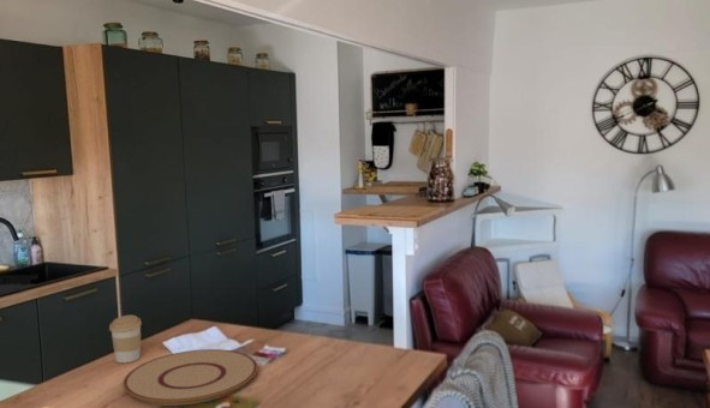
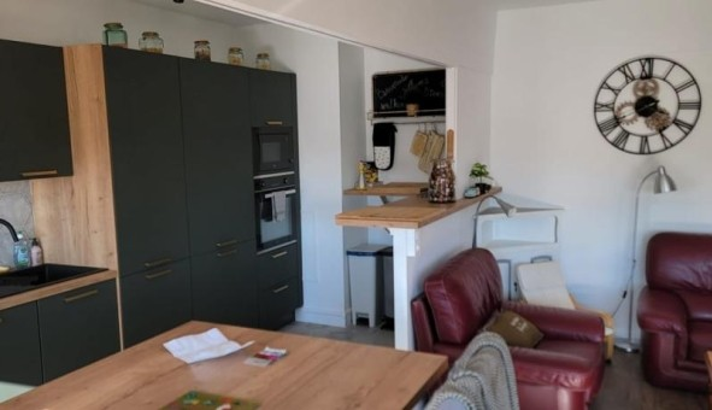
- plate (192, 374)
- coffee cup (126, 338)
